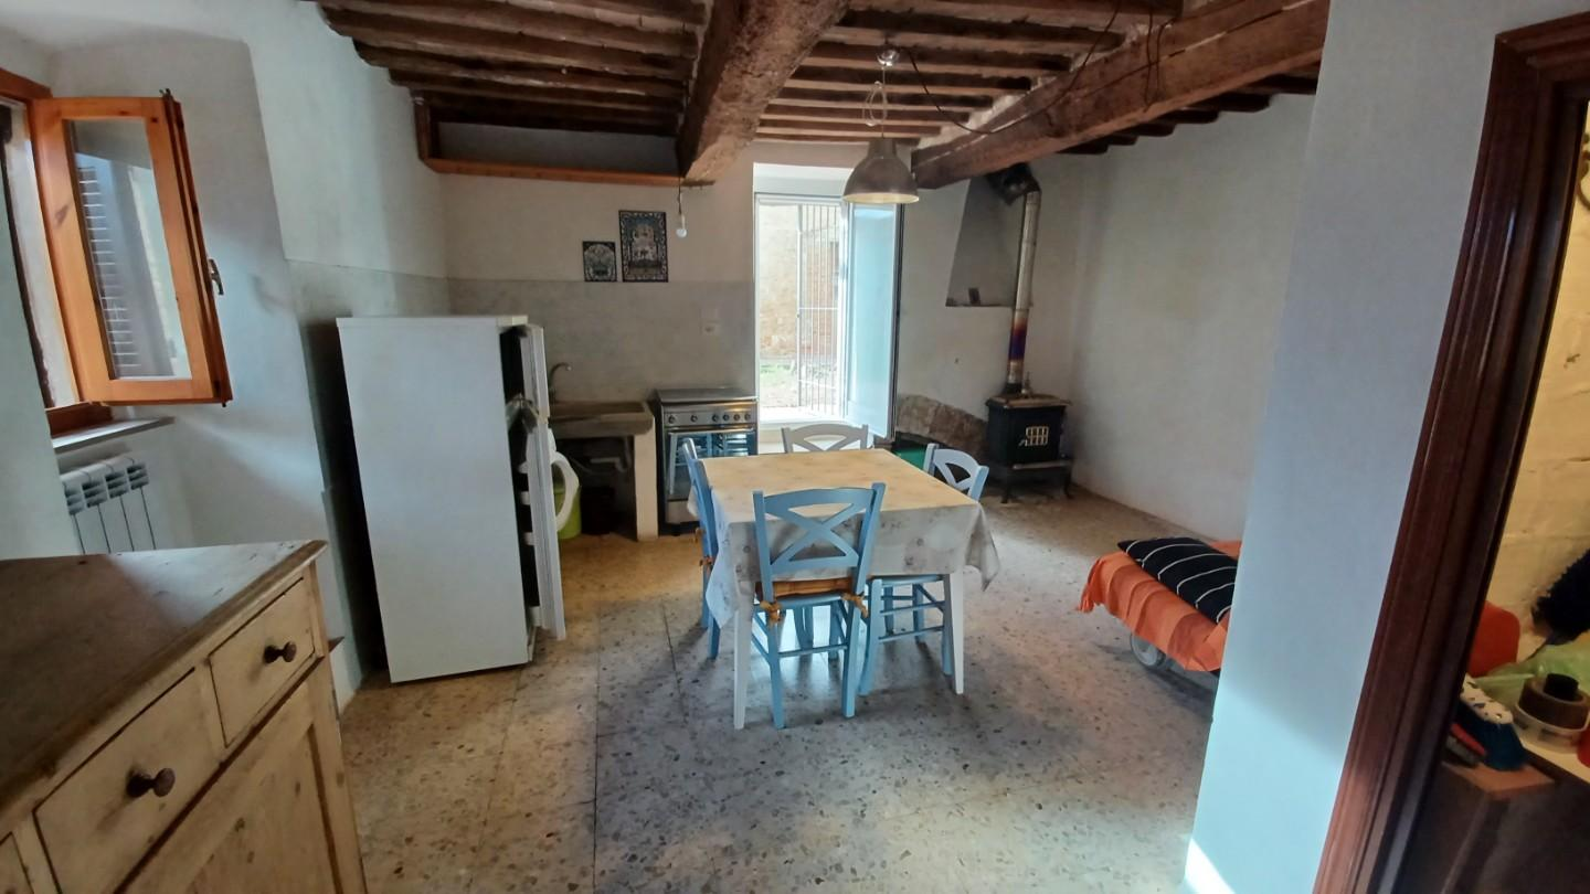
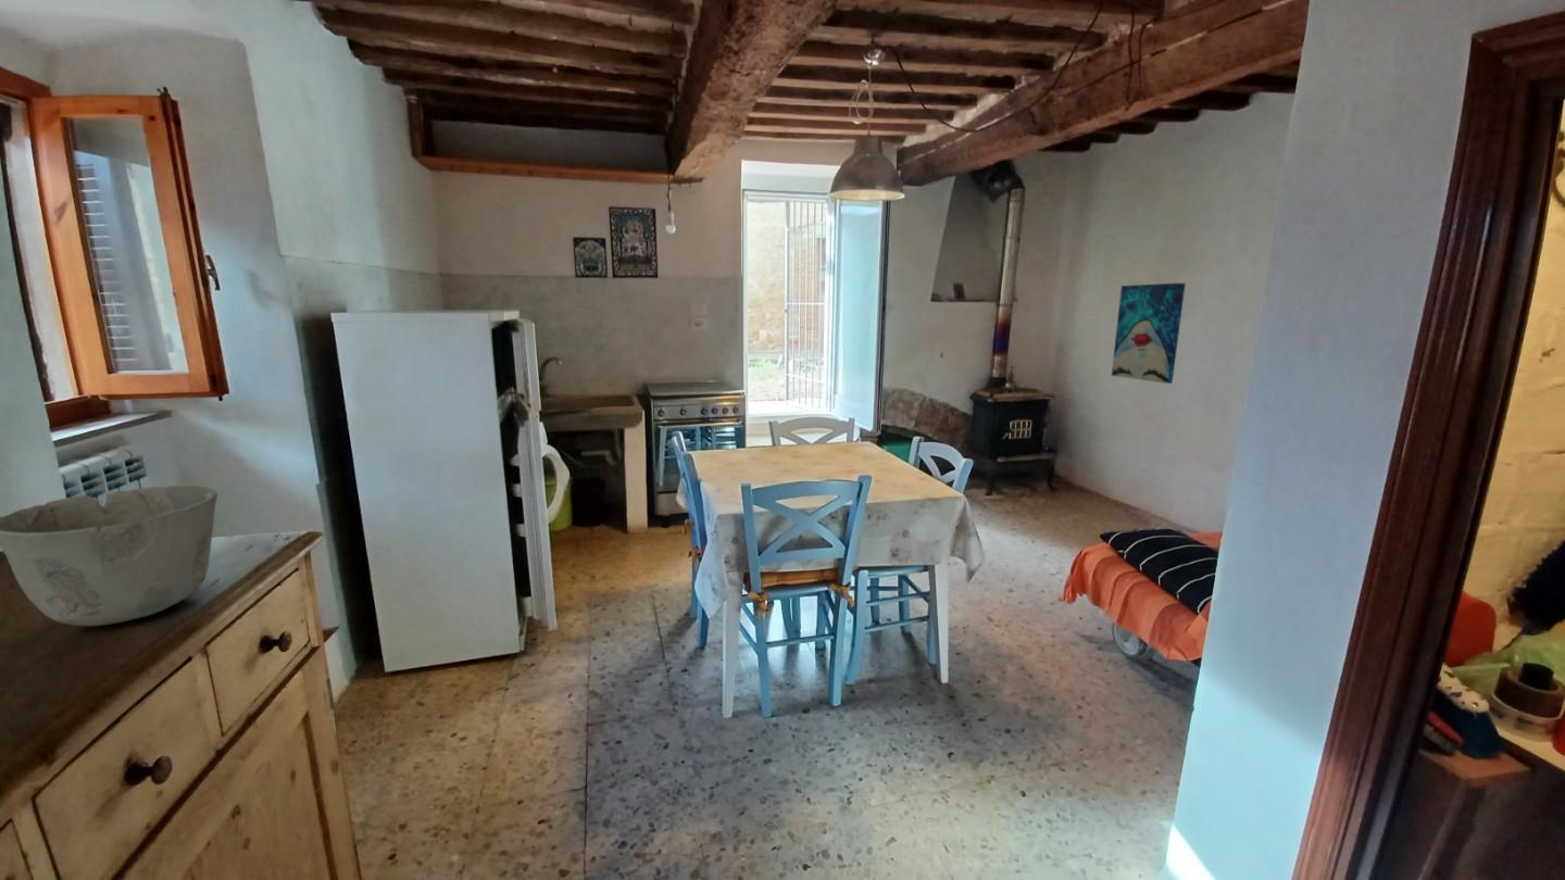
+ wall art (1145, 332)
+ ceramic bowl (123, 558)
